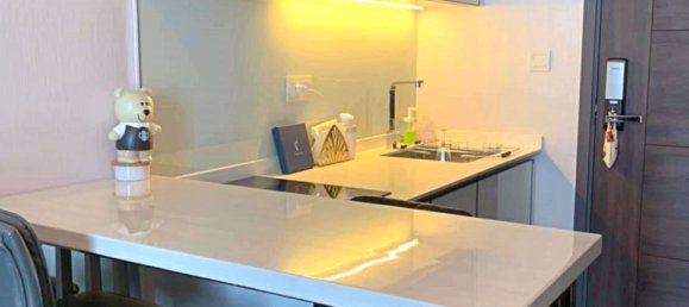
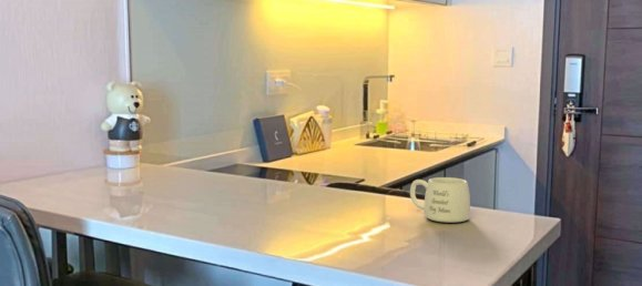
+ mug (439, 197)
